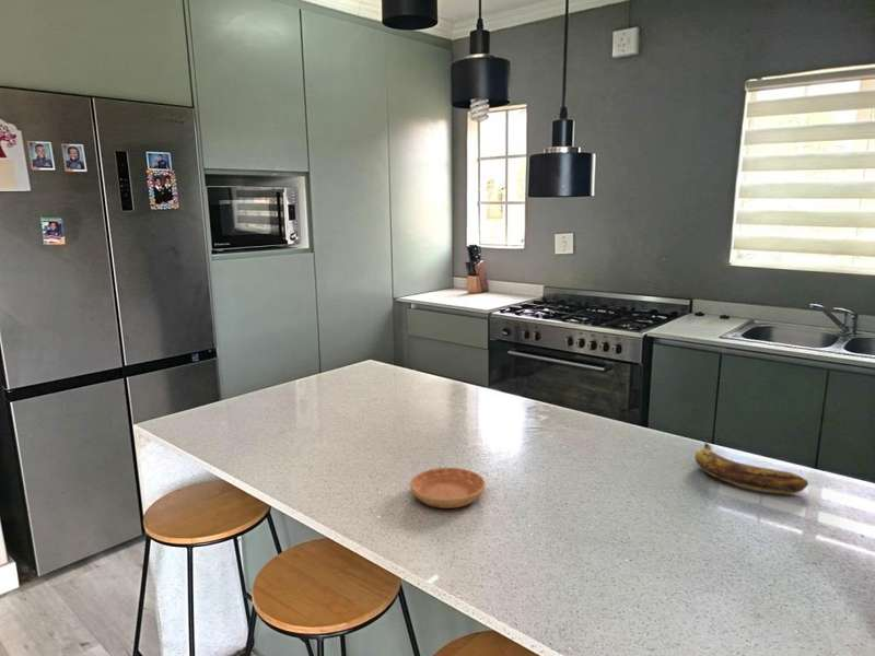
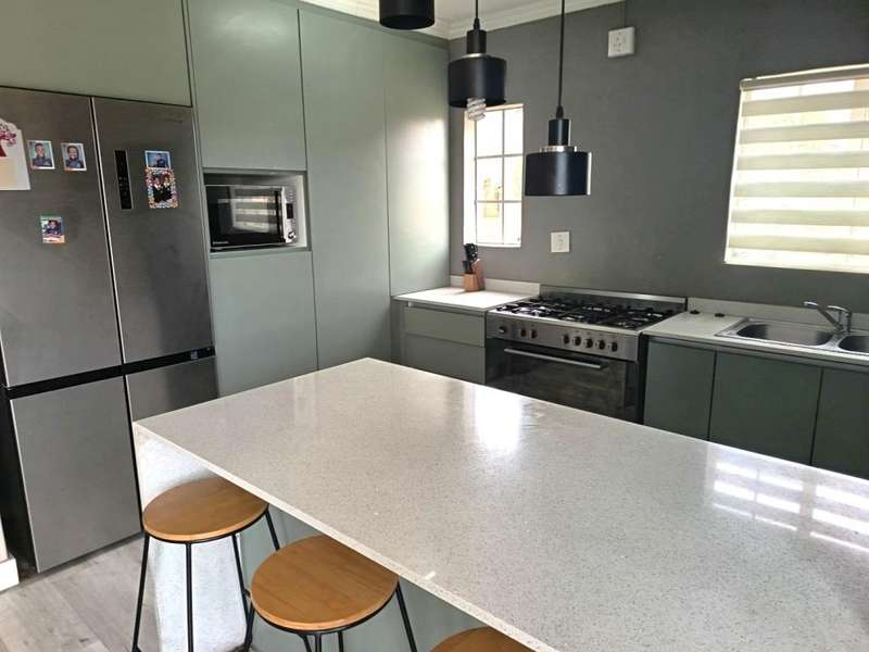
- saucer (447, 488)
- banana (743, 466)
